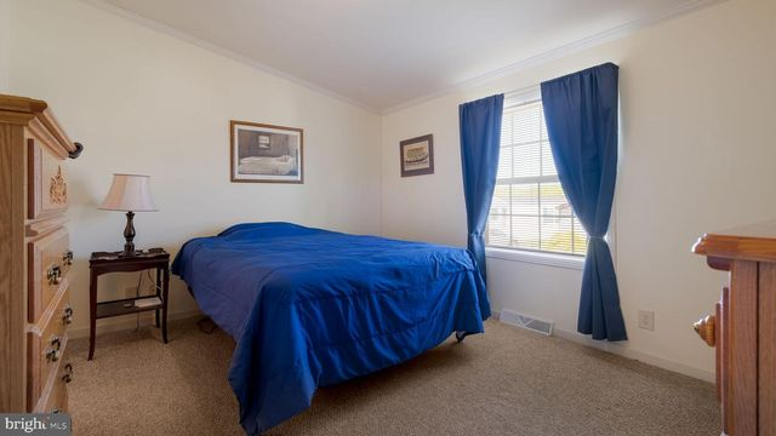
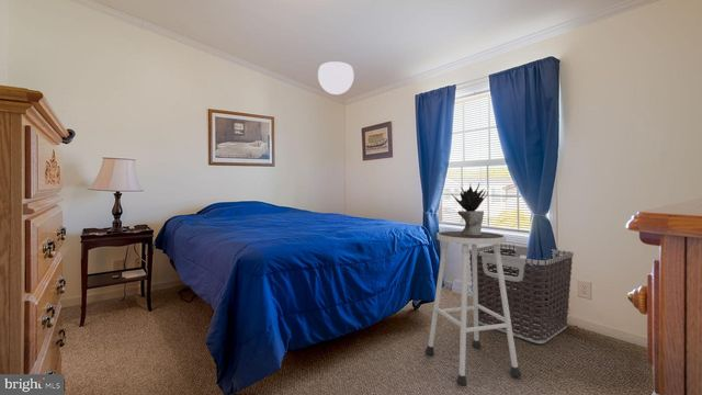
+ stool (466, 298)
+ ceiling light (336, 81)
+ potted plant (471, 207)
+ clothes hamper (519, 286)
